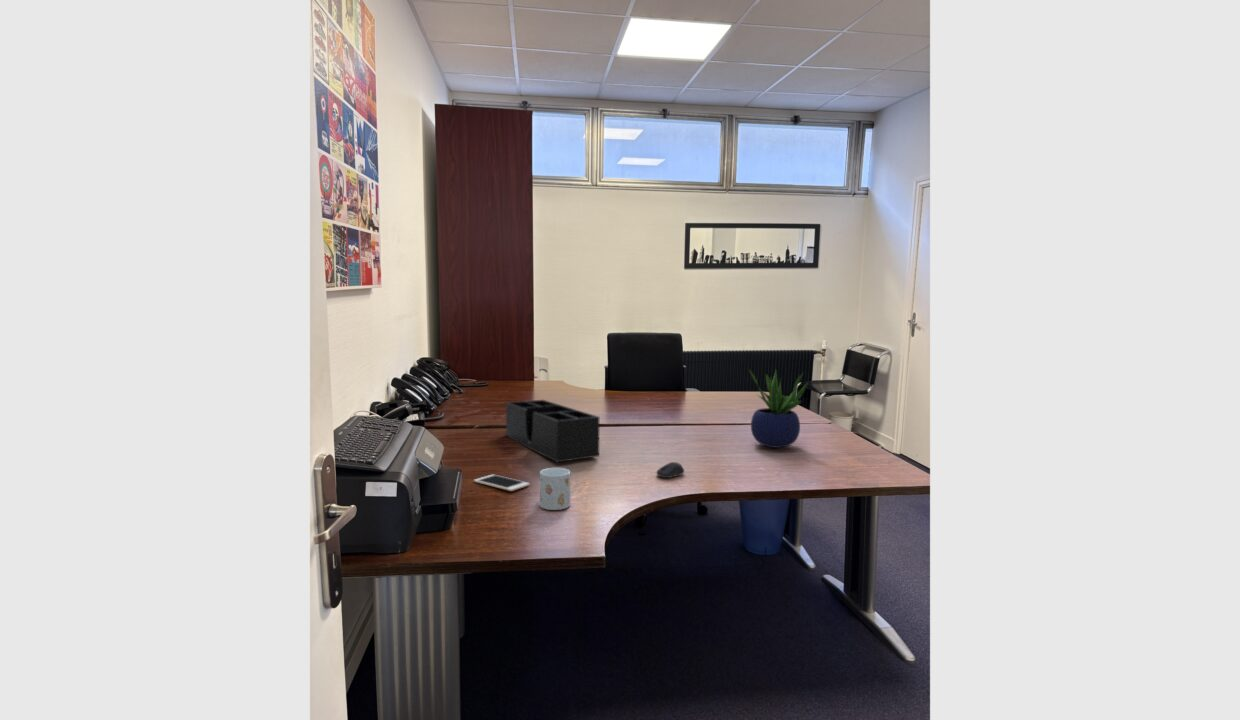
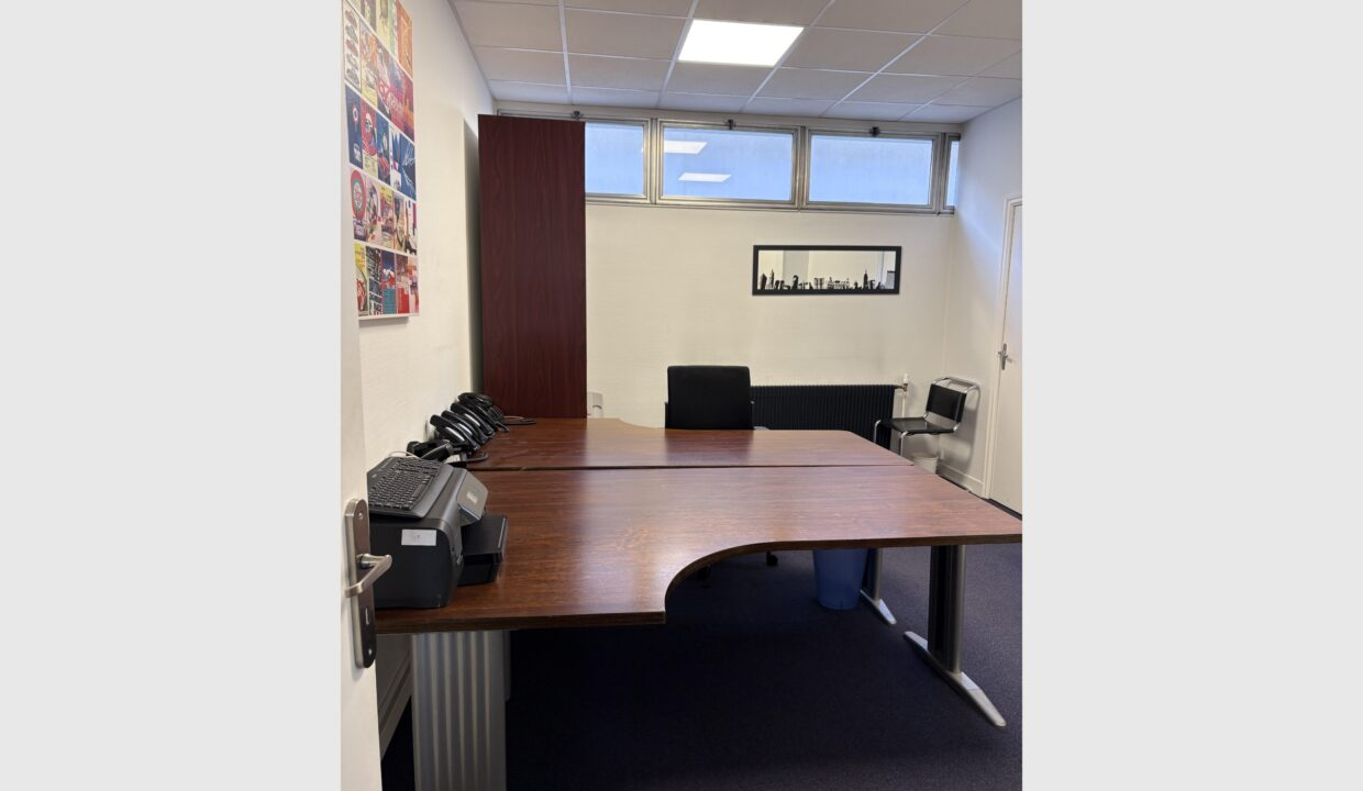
- cell phone (501, 482)
- desk organizer (549, 427)
- potted plant (780, 407)
- computer mouse (670, 468)
- mug (552, 486)
